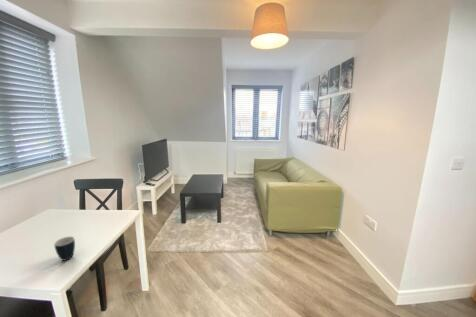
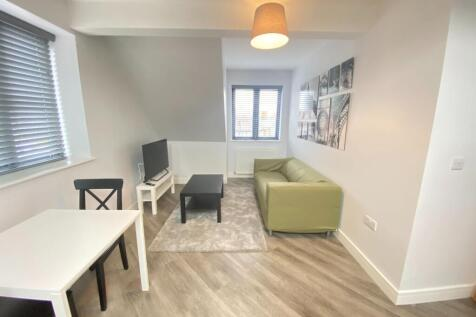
- mug (66, 250)
